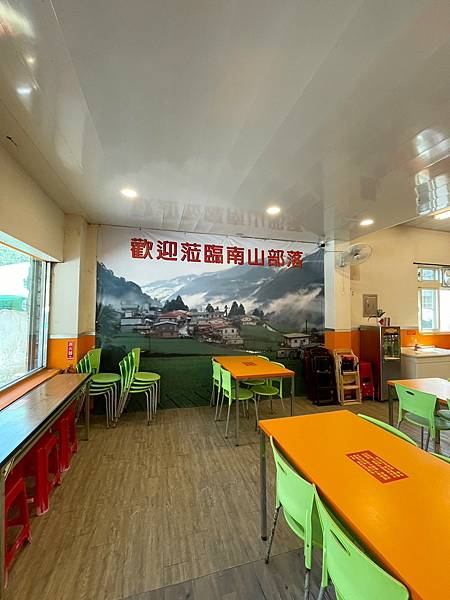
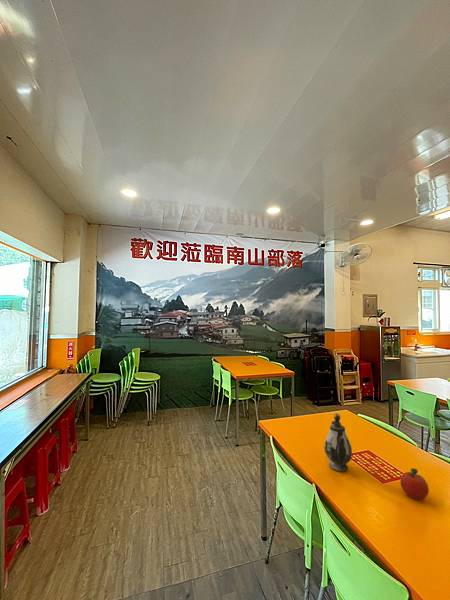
+ fruit (414, 483)
+ teapot (338, 440)
